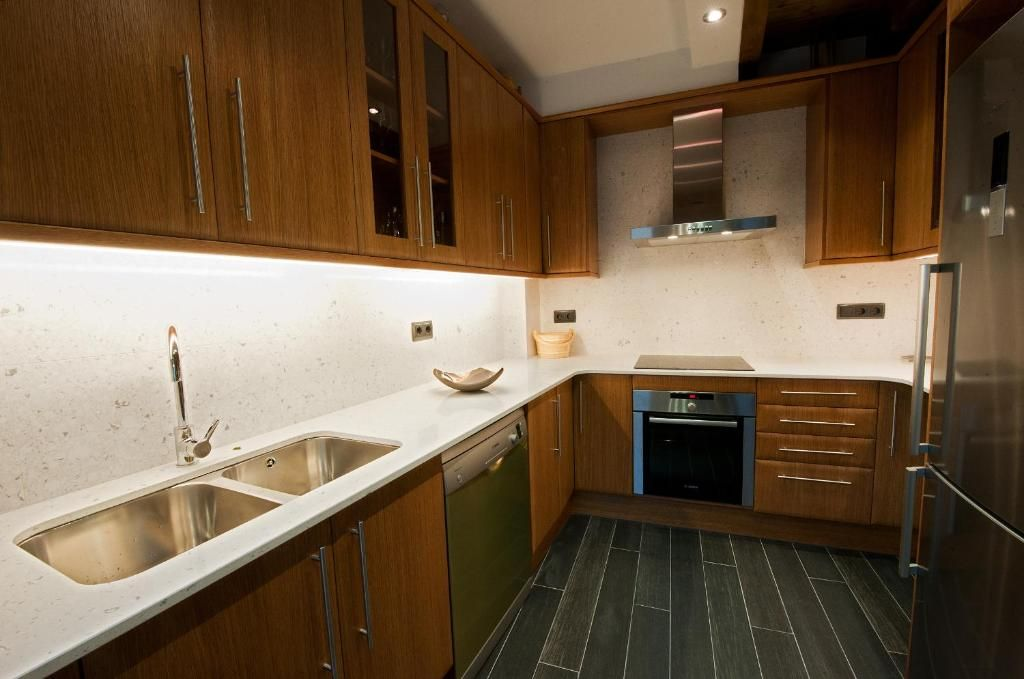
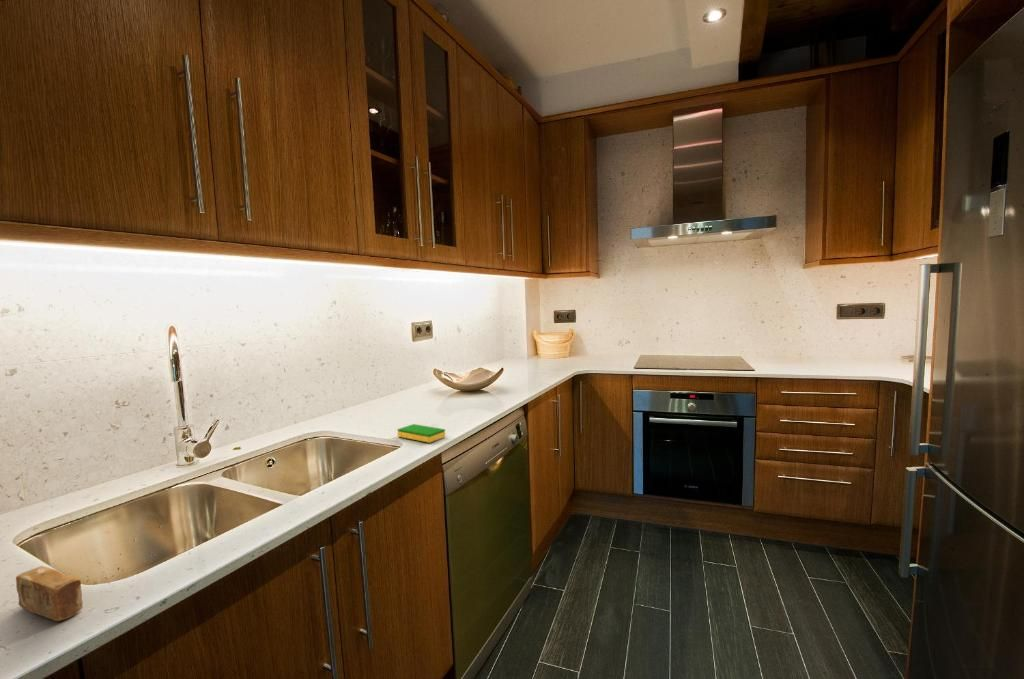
+ dish sponge (421, 432)
+ soap bar (49, 592)
